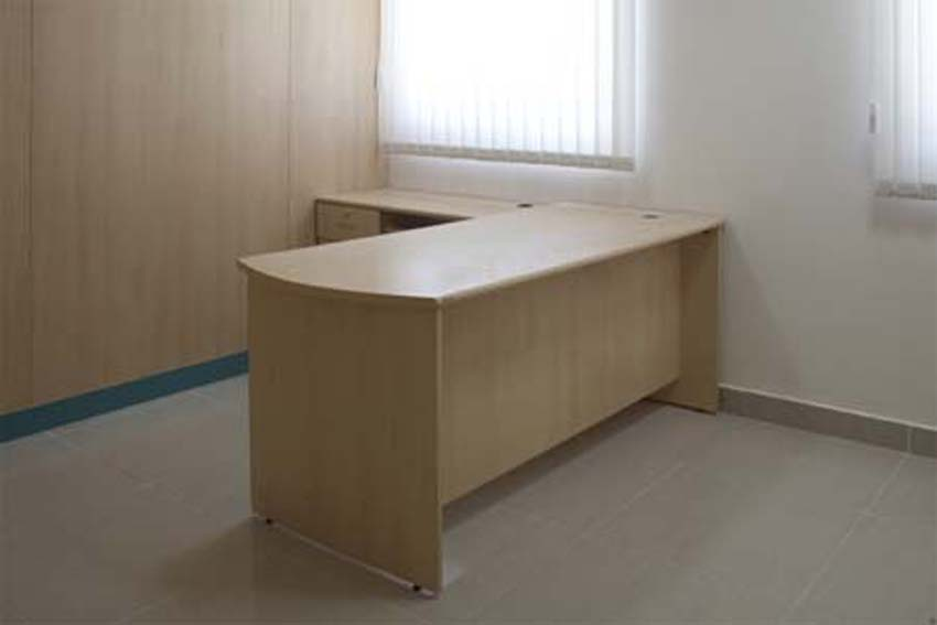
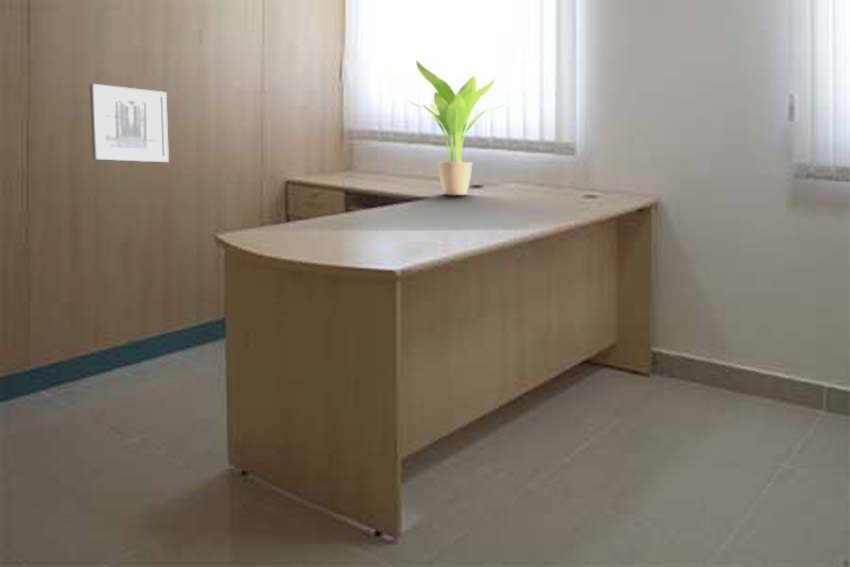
+ potted plant (459, 130)
+ wall art (130, 124)
